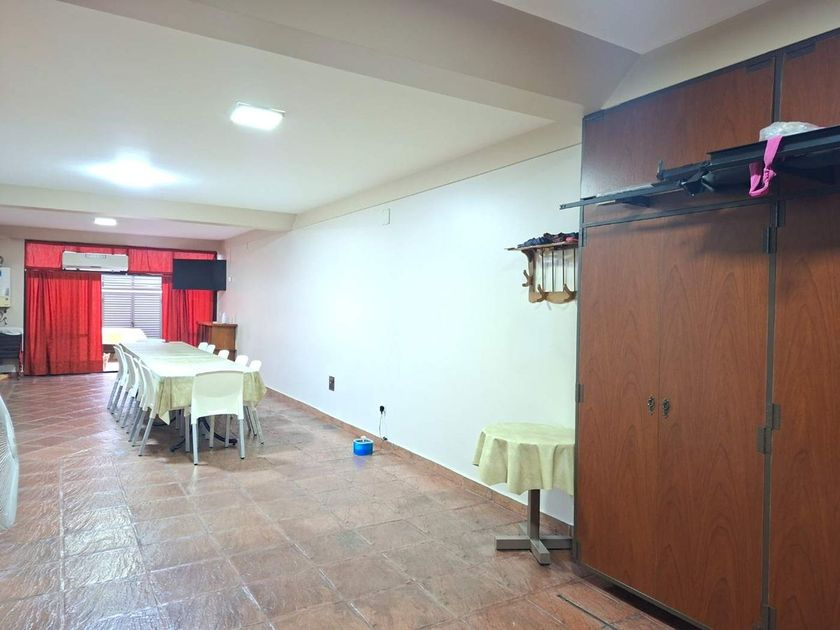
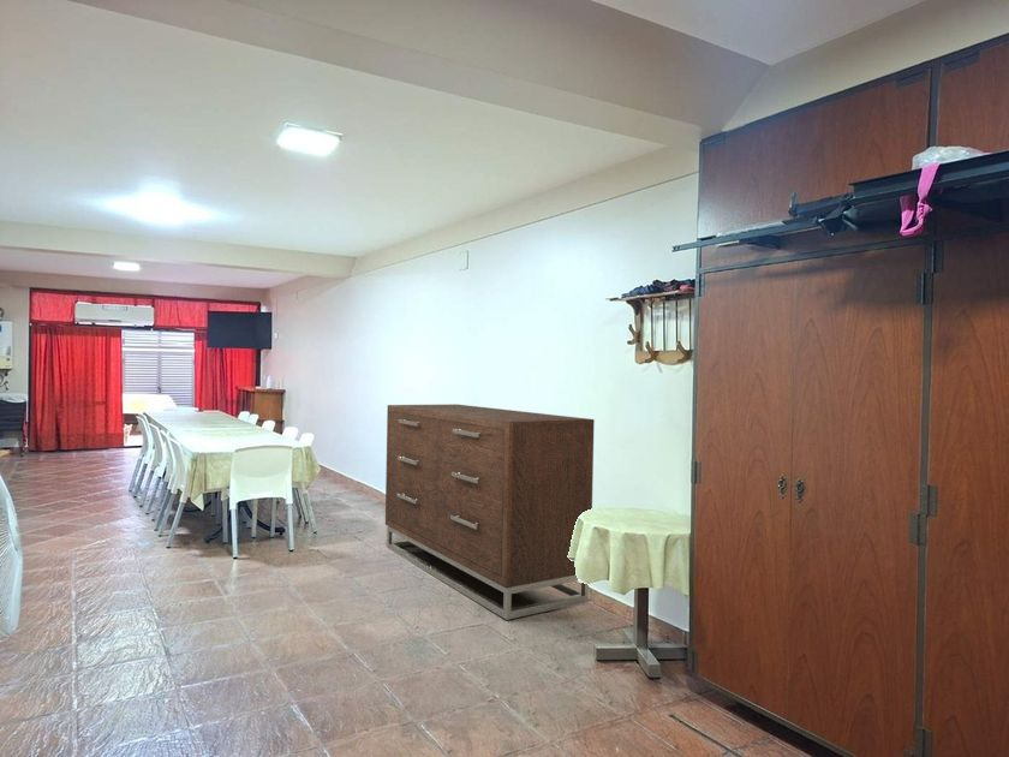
+ dresser (474, 491)
